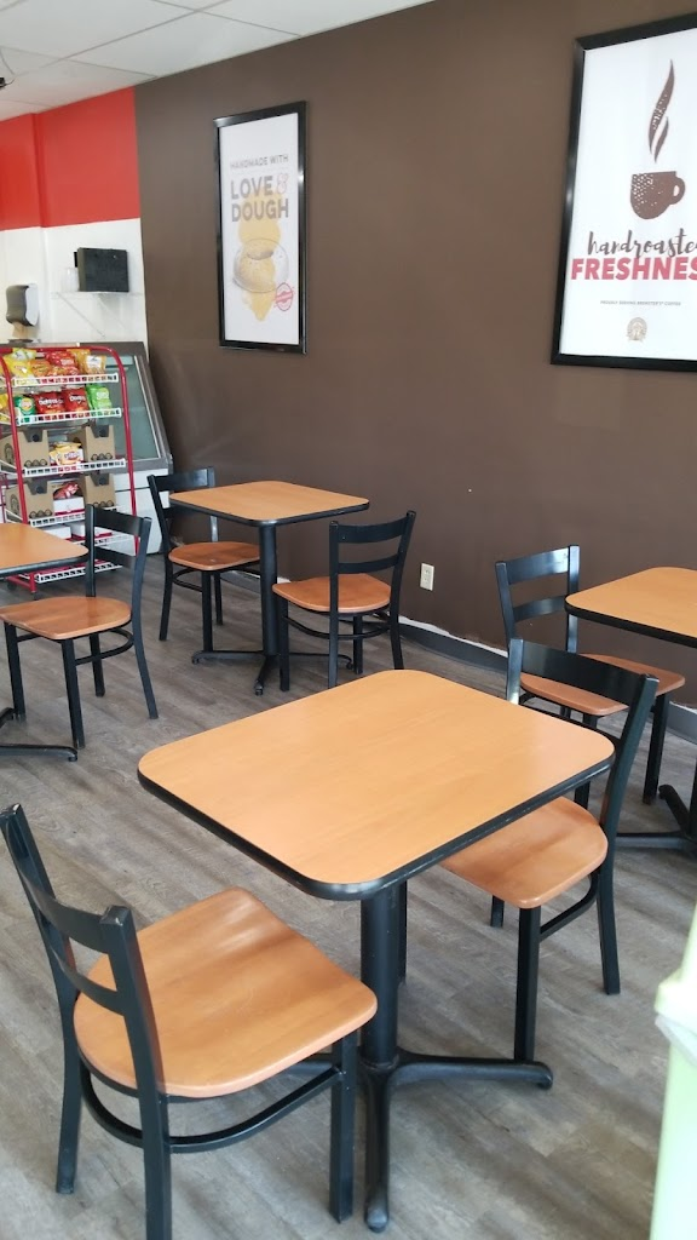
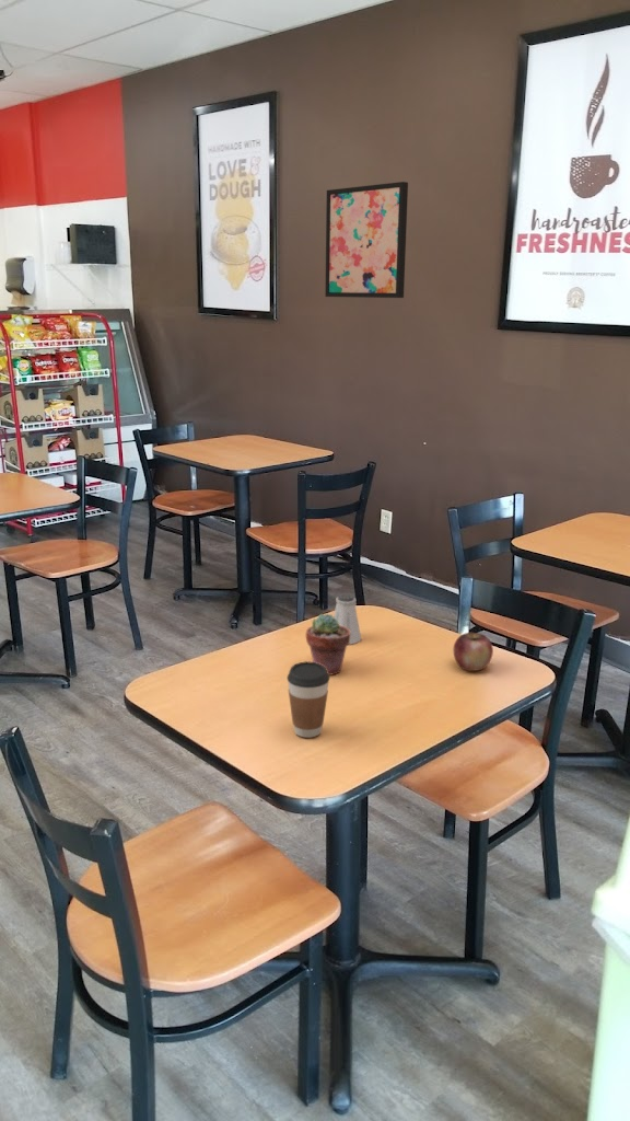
+ apple (472, 649)
+ coffee cup (307, 701)
+ potted succulent (327, 642)
+ saltshaker (345, 616)
+ wall art (364, 242)
